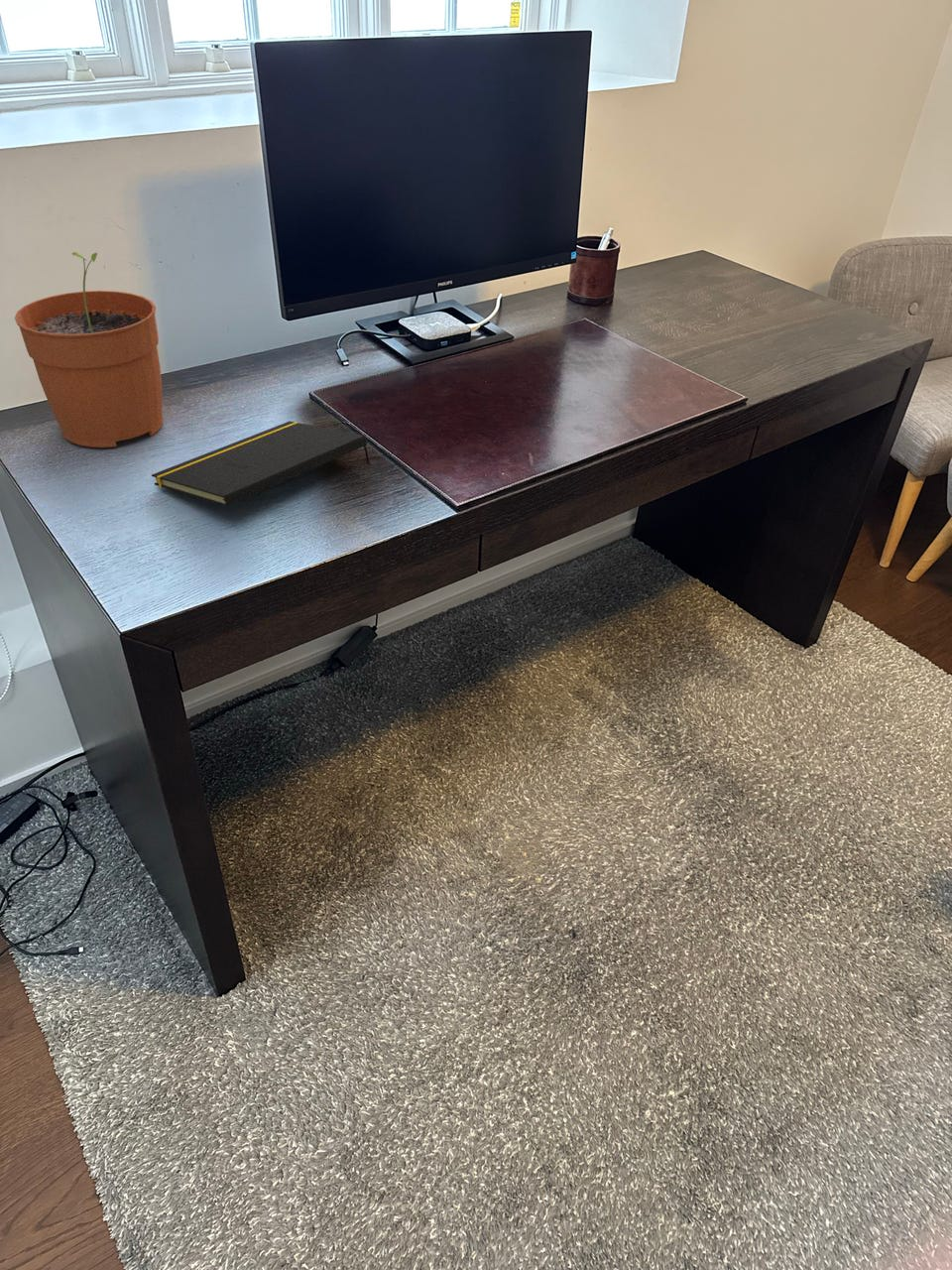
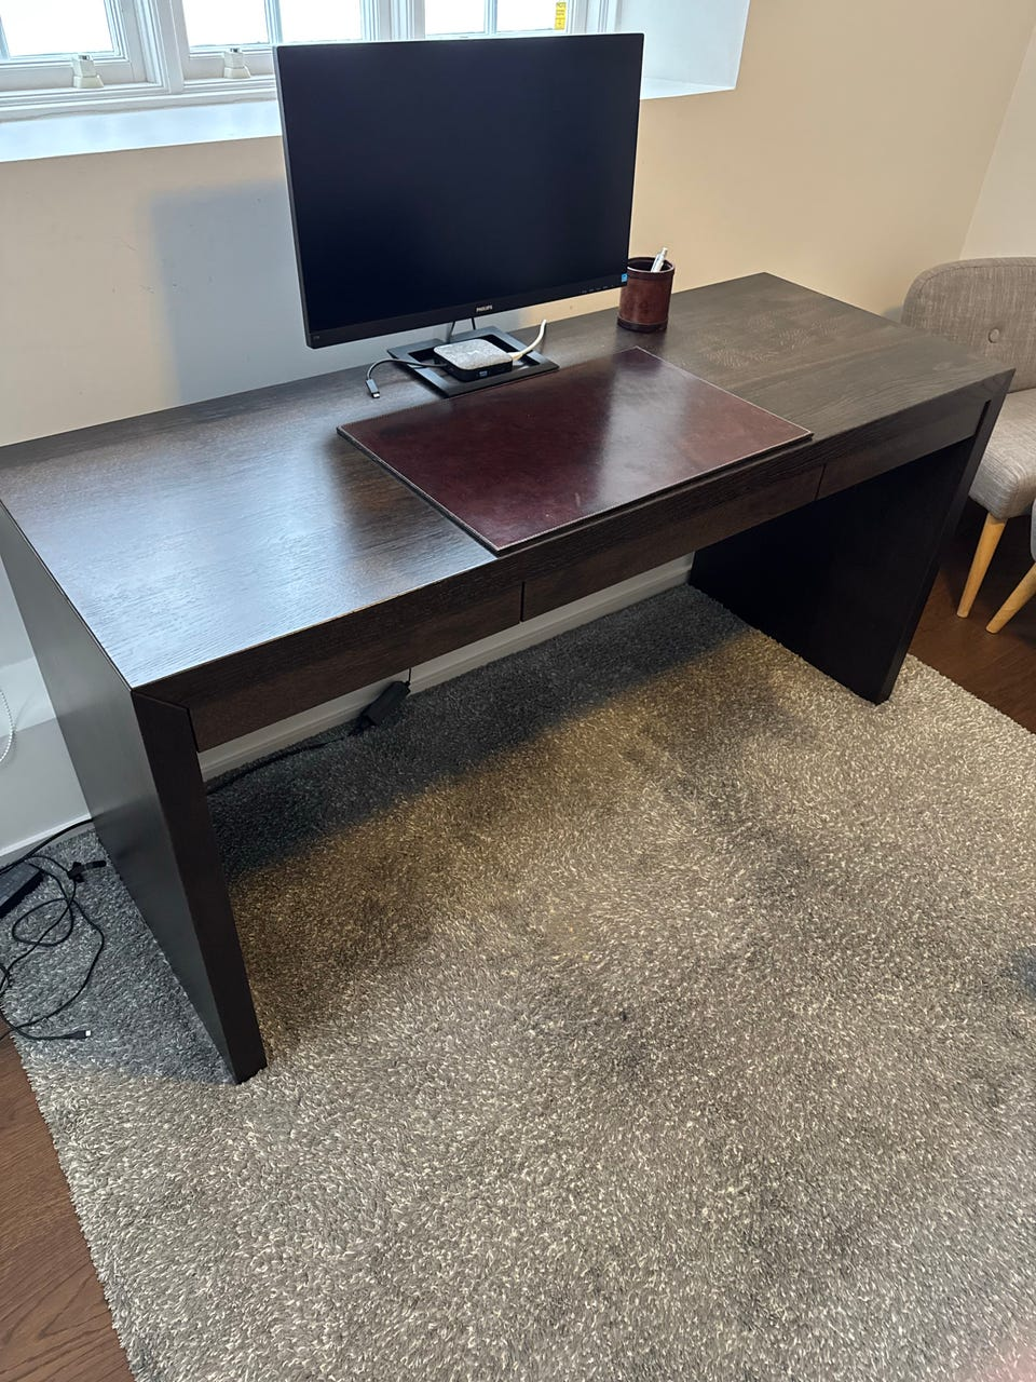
- plant pot (93, 341)
- notepad (261, 459)
